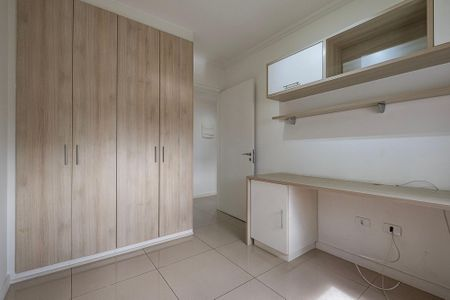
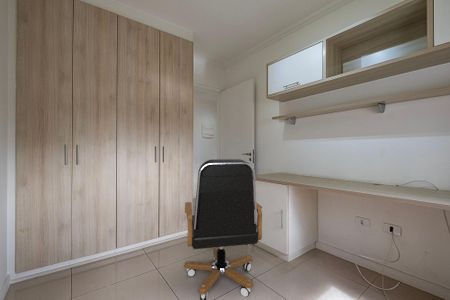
+ office chair (220, 217)
